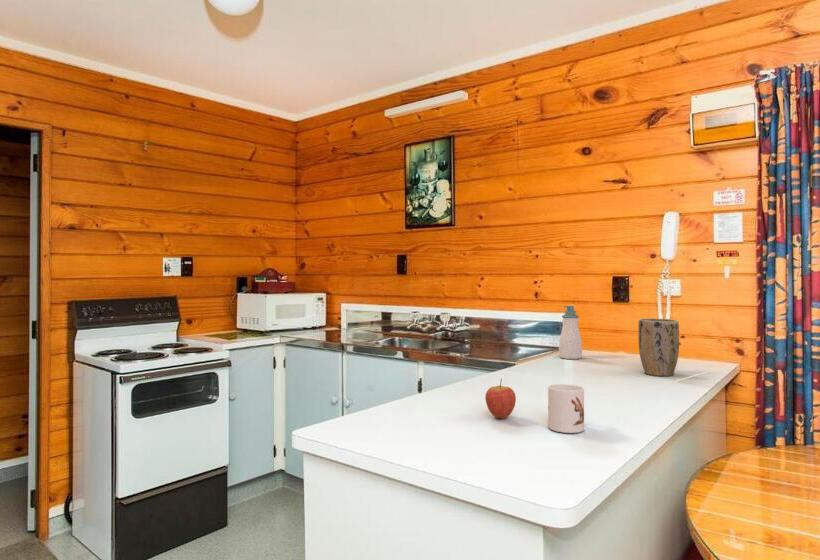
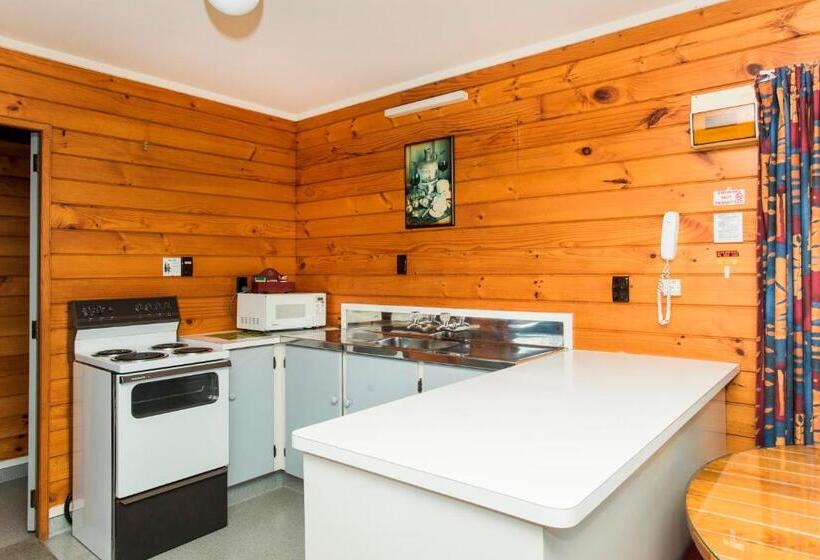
- plant pot (658, 346)
- mug (569, 406)
- soap bottle (570, 332)
- fruit (500, 398)
